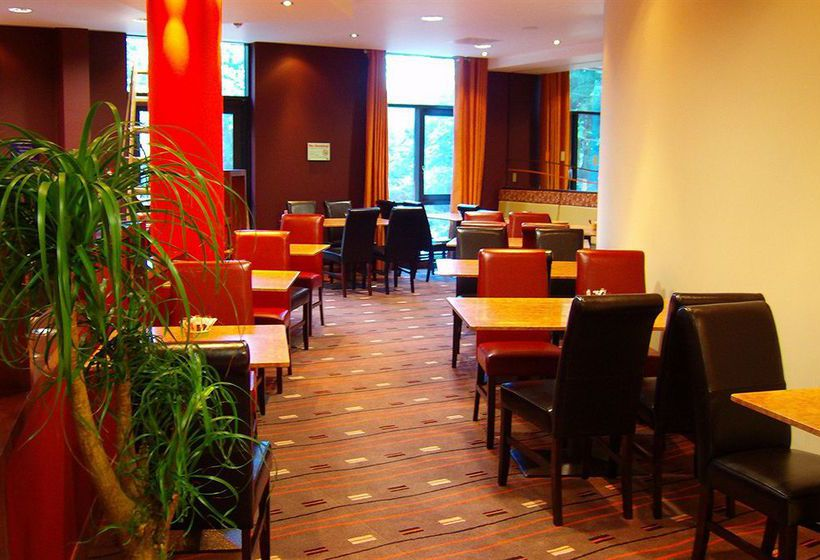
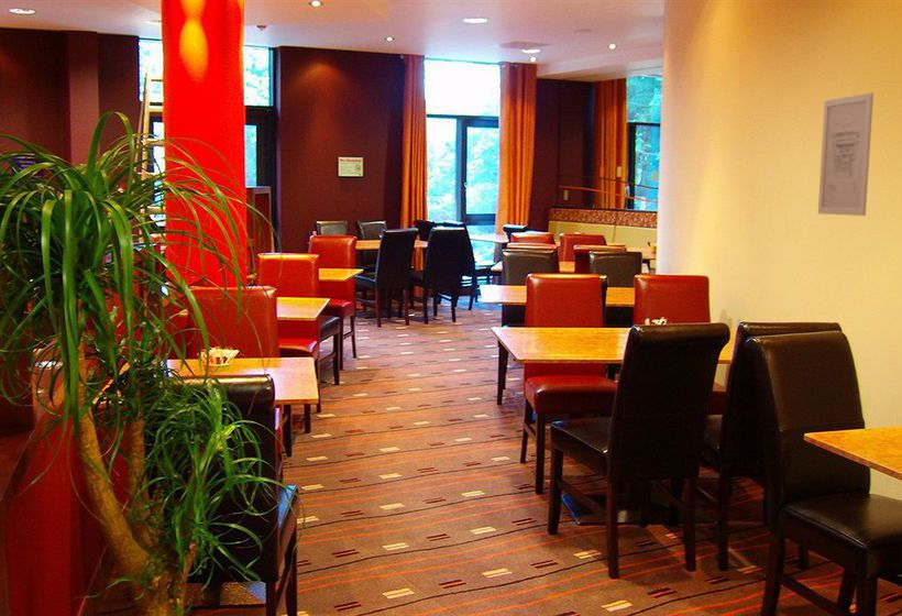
+ wall art (844, 156)
